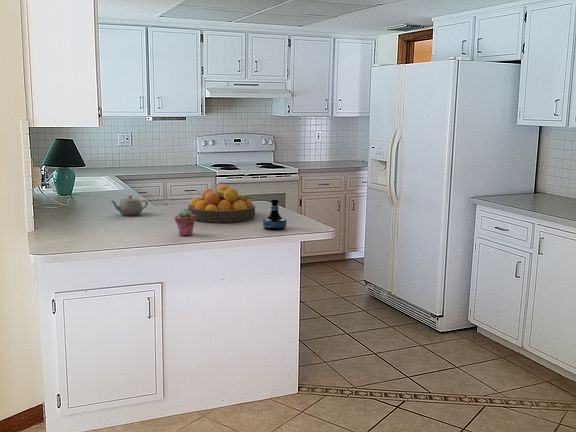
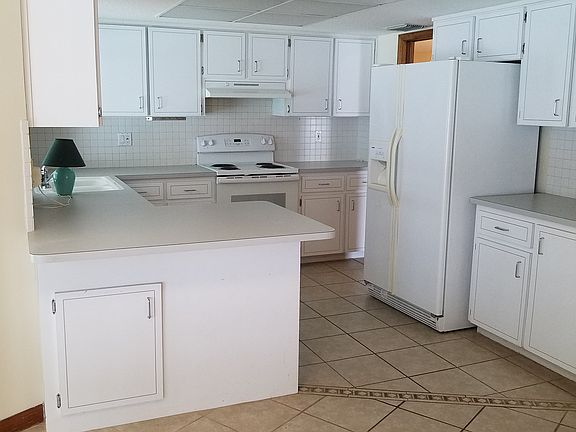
- fruit bowl (221, 201)
- potted succulent (185, 221)
- tequila bottle (274, 213)
- teapot (129, 205)
